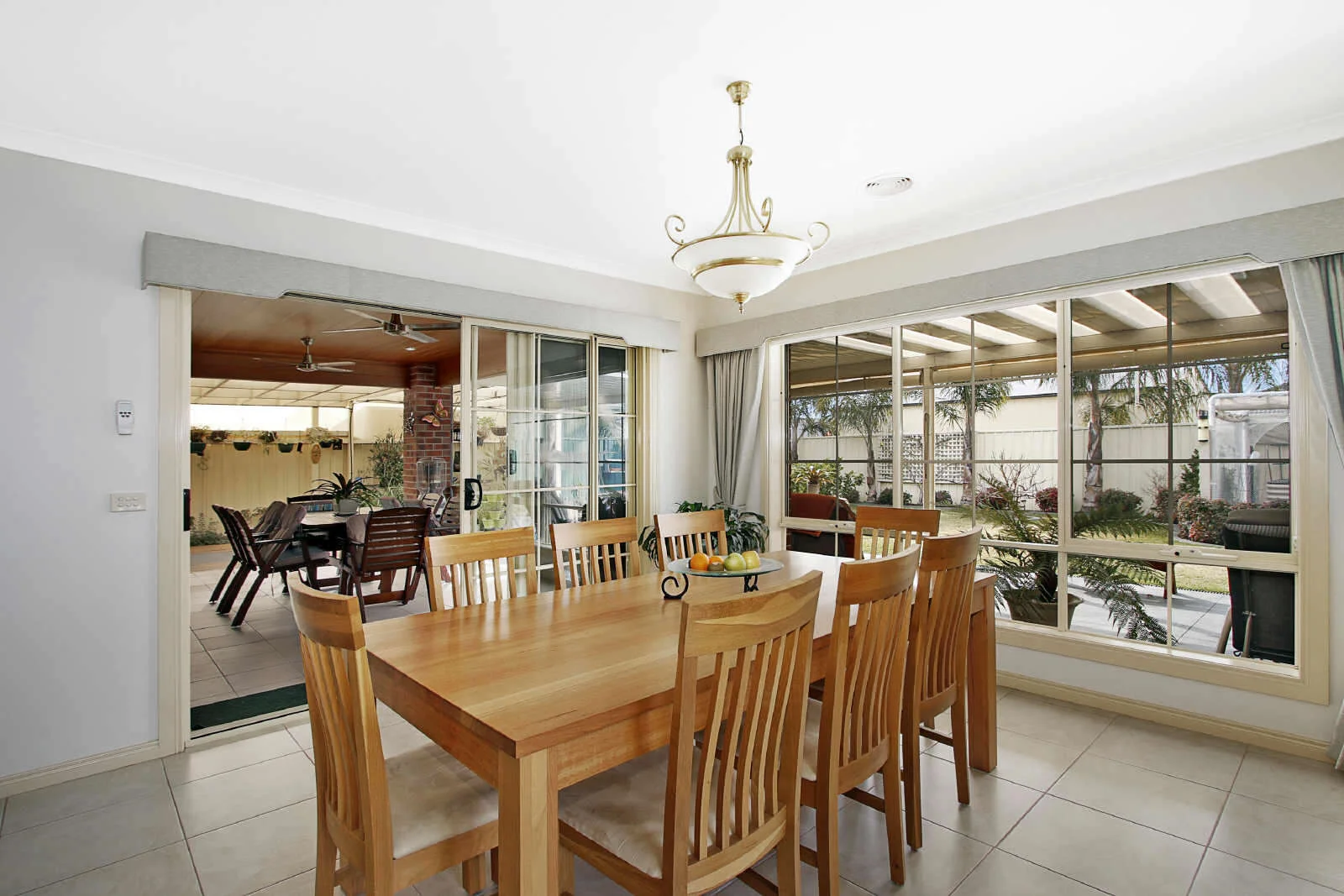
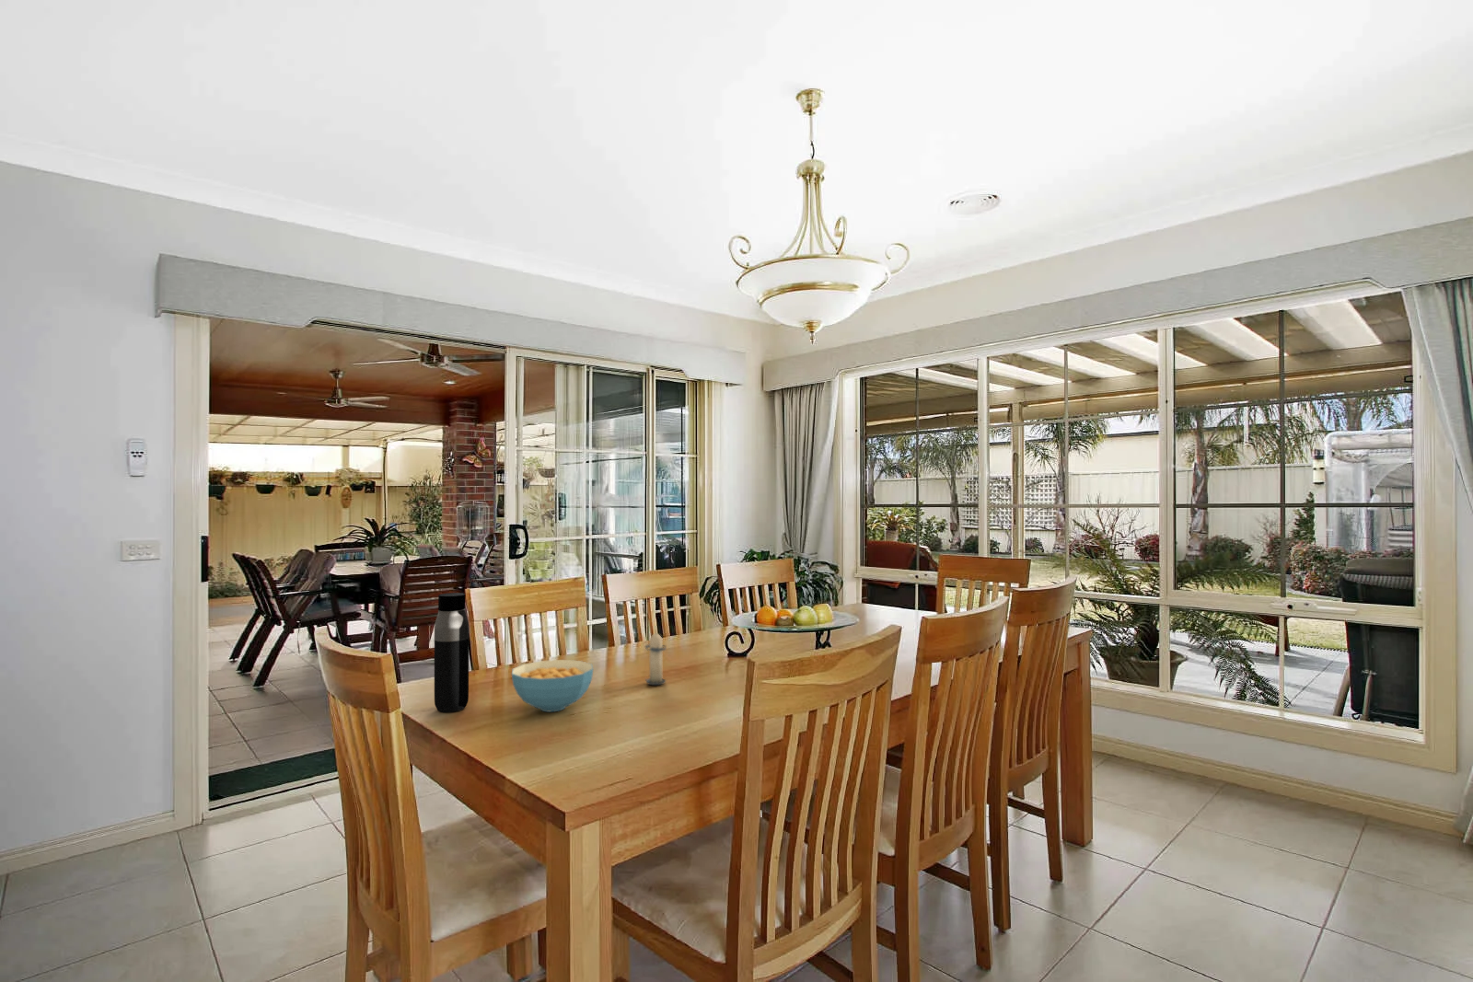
+ candle (655, 656)
+ water bottle (452, 651)
+ cereal bowl (552, 688)
